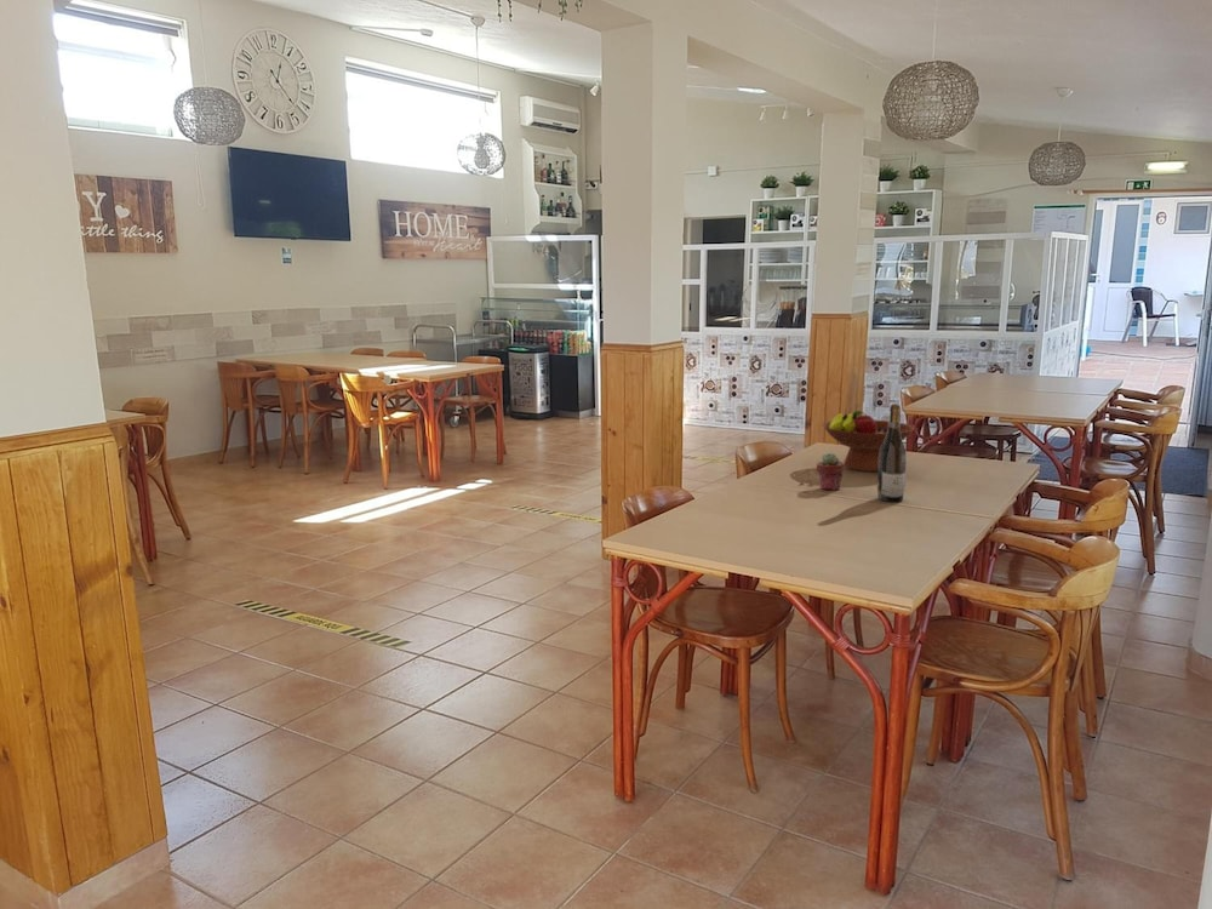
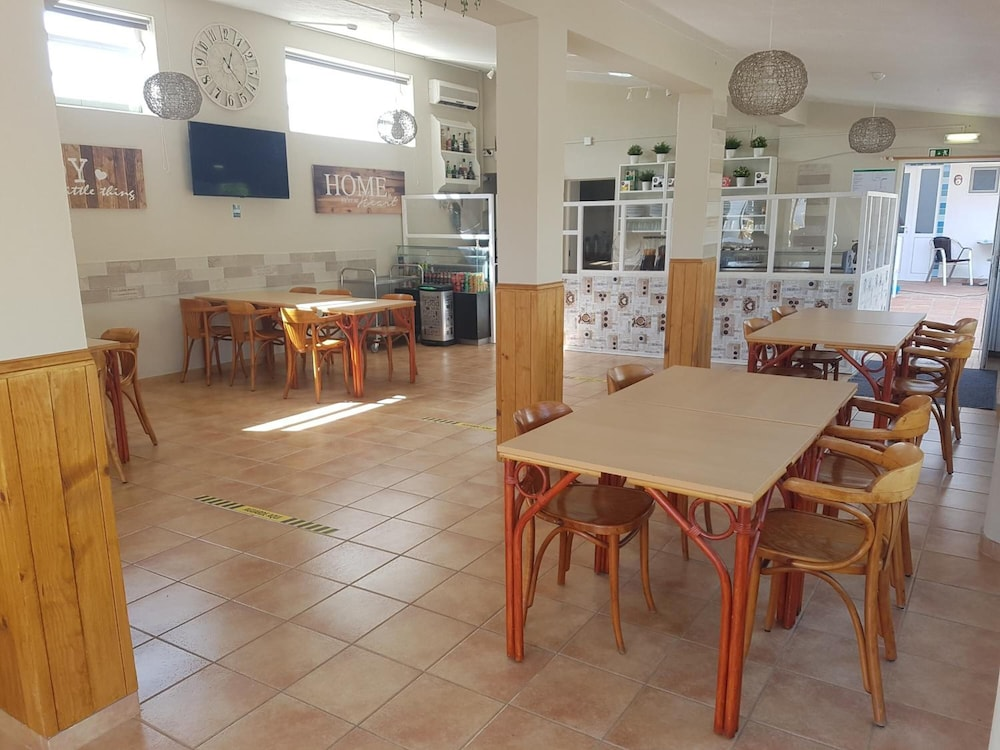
- wine bottle (892, 452)
- potted succulent (830, 470)
- fruit bowl (867, 439)
